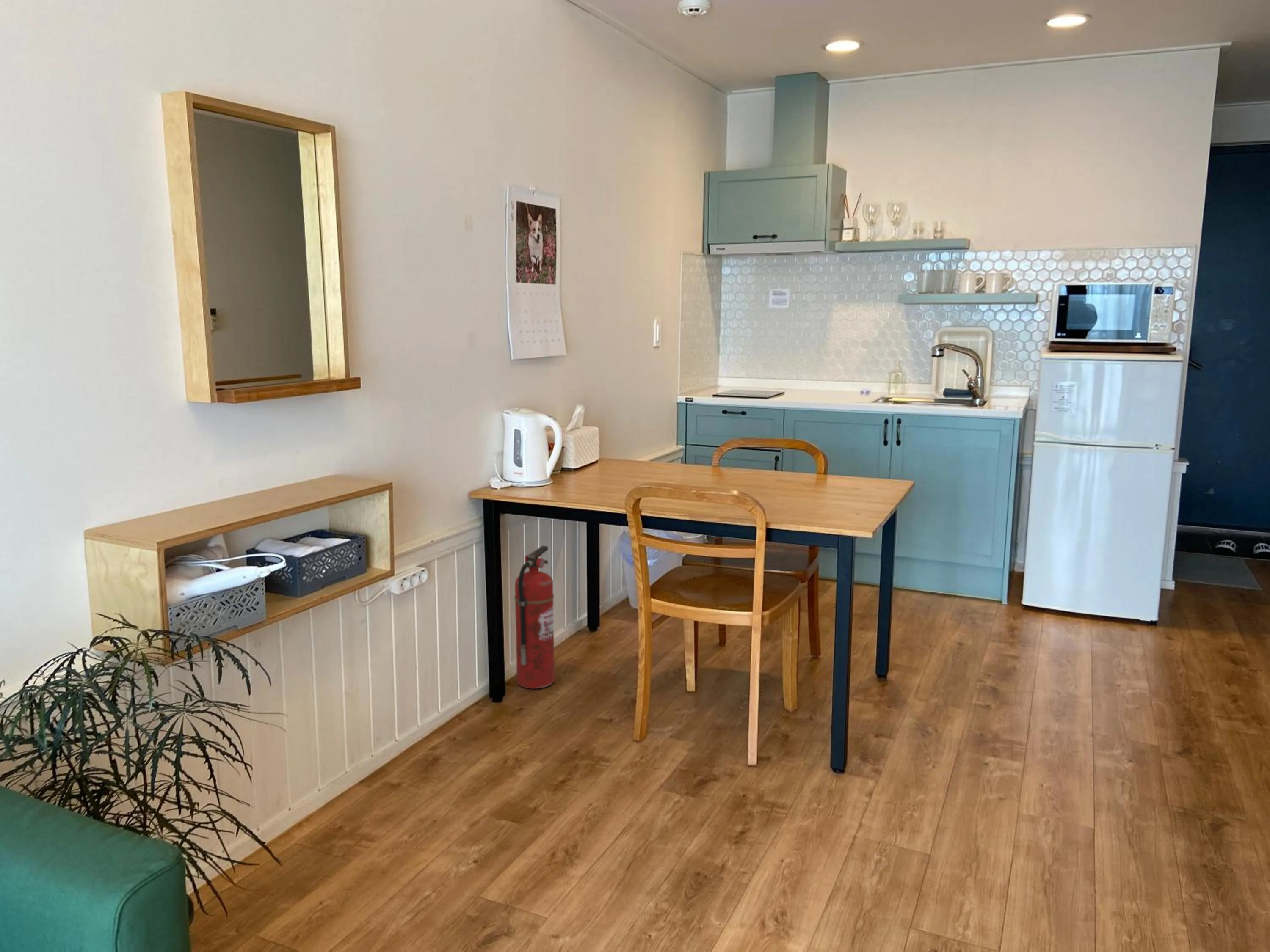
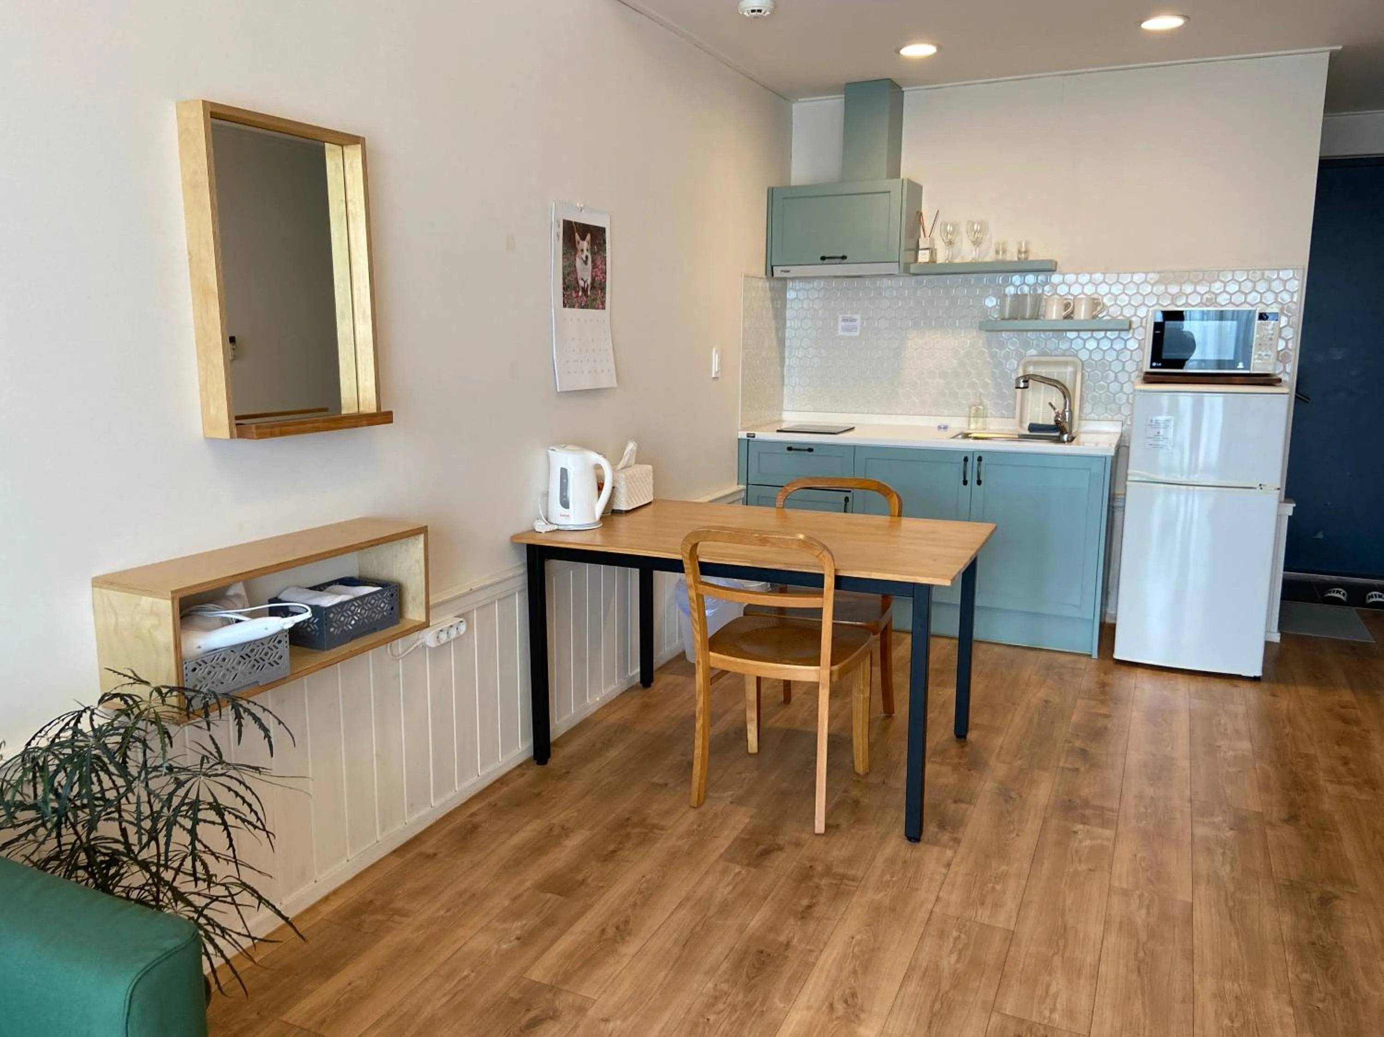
- fire extinguisher (534, 617)
